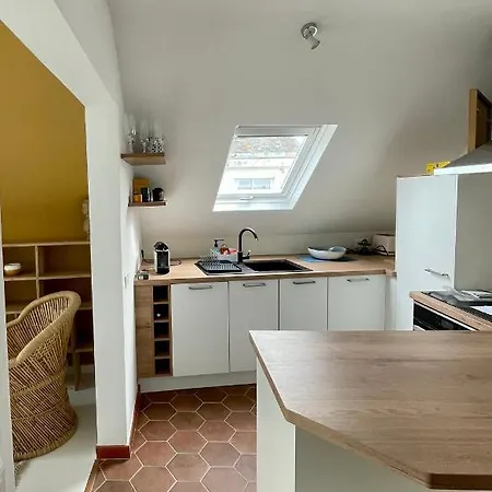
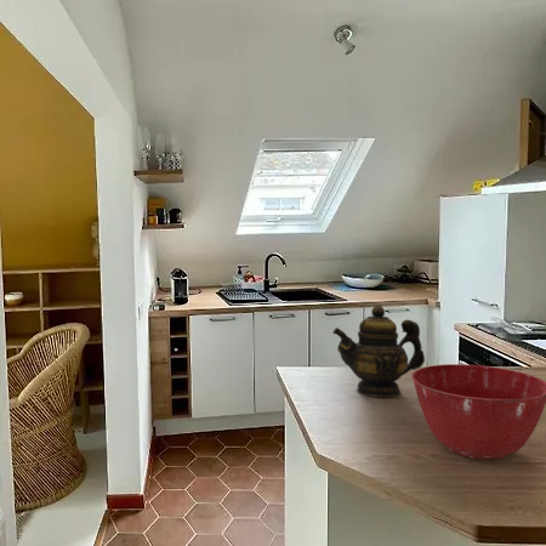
+ teapot (379, 347)
+ mixing bowl (478, 413)
